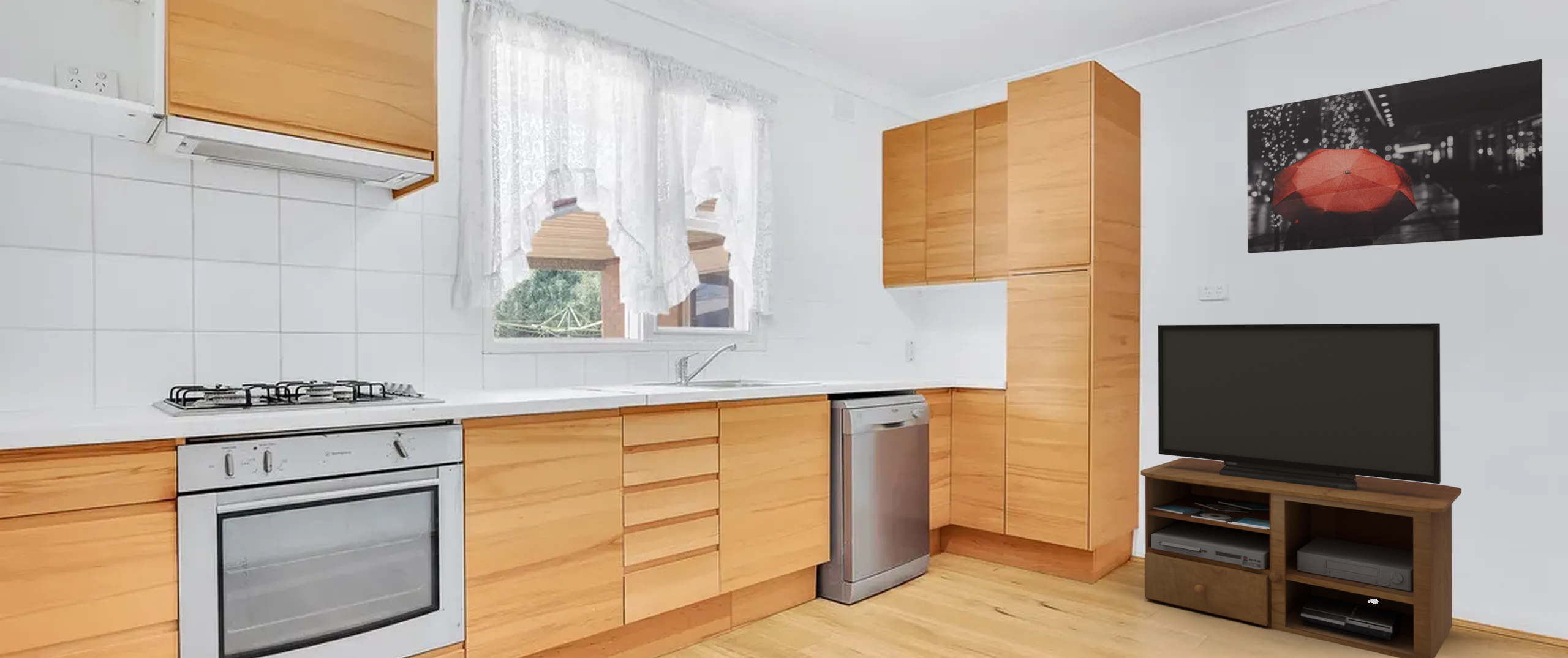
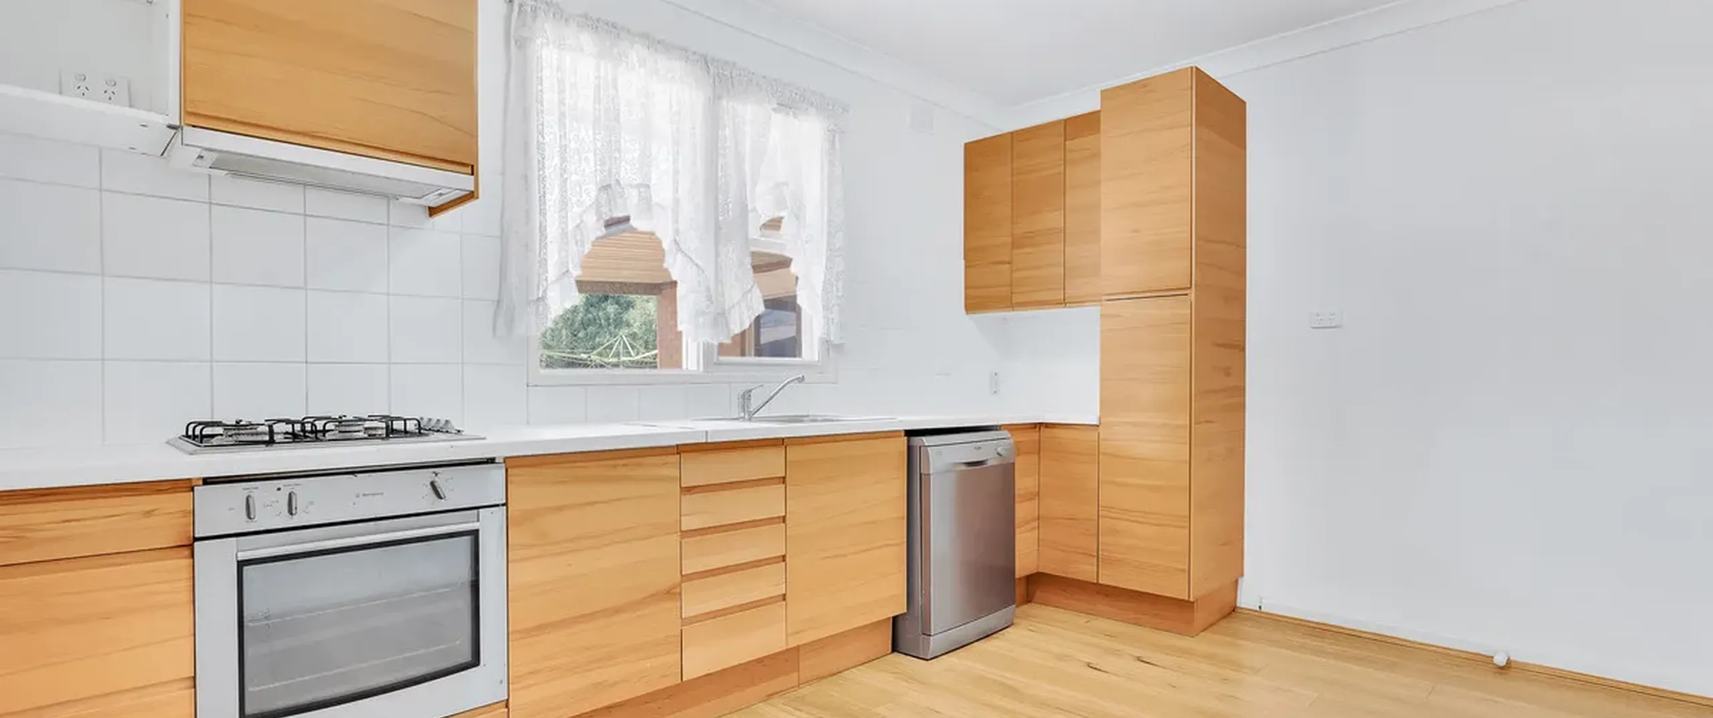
- wall art (1380, 166)
- tv stand (1288, 469)
